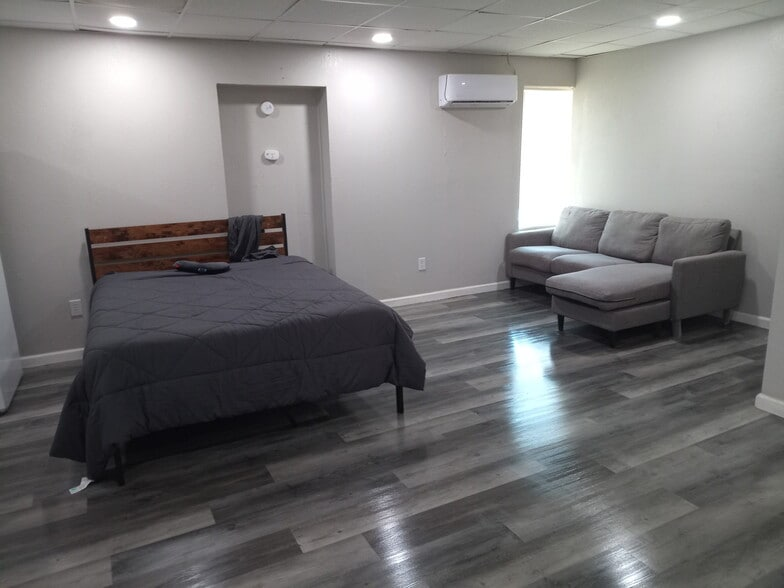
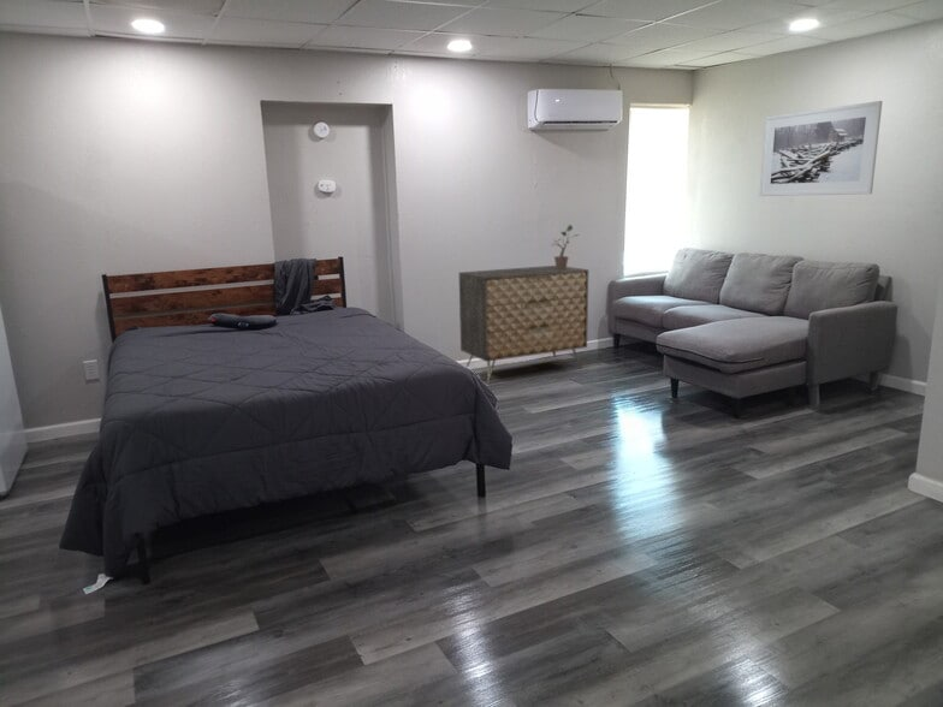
+ dresser (523, 321)
+ potted plant (561, 245)
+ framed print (814, 153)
